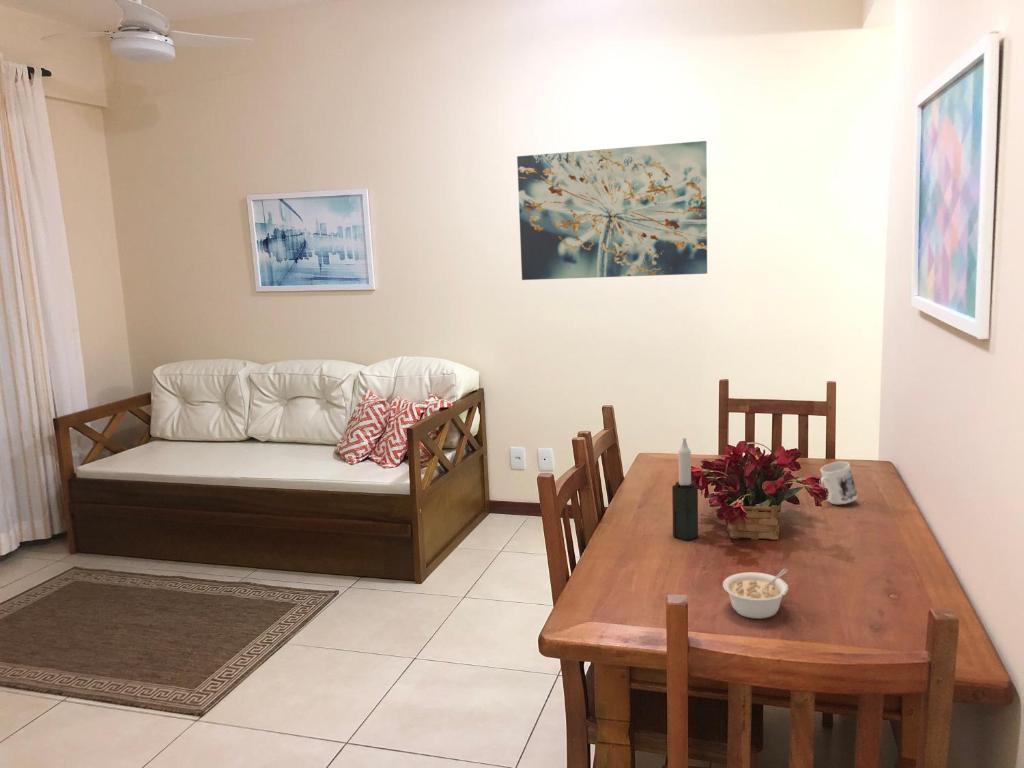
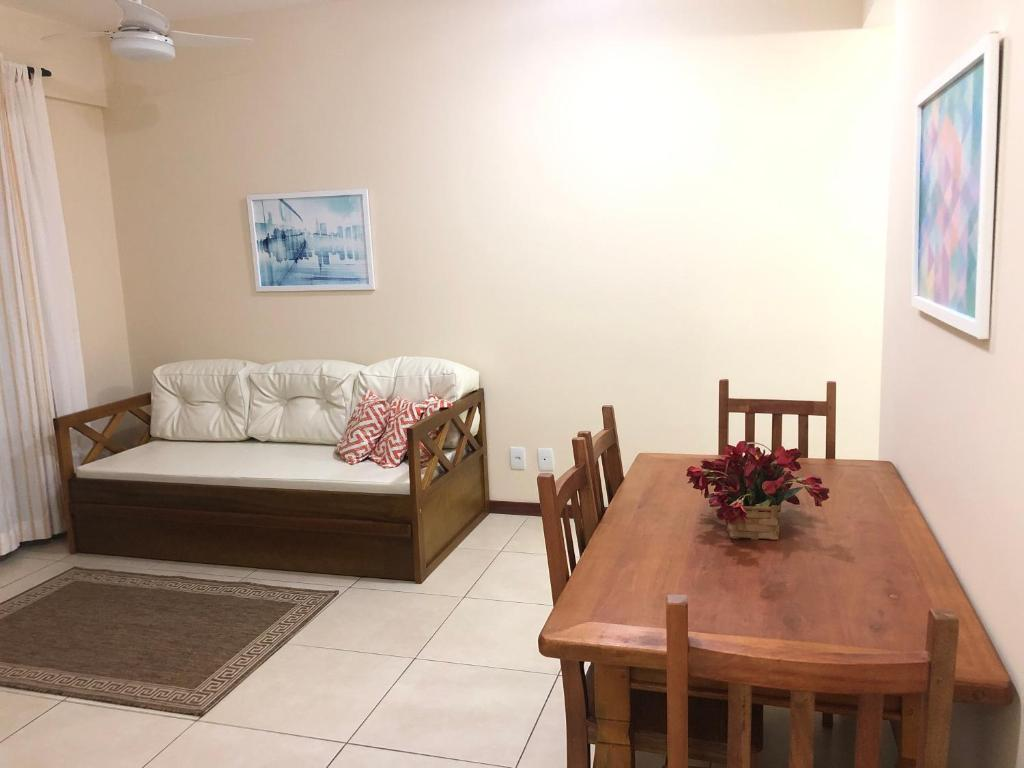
- mug (837, 483)
- candle (685, 487)
- wall art (610, 213)
- legume (755, 593)
